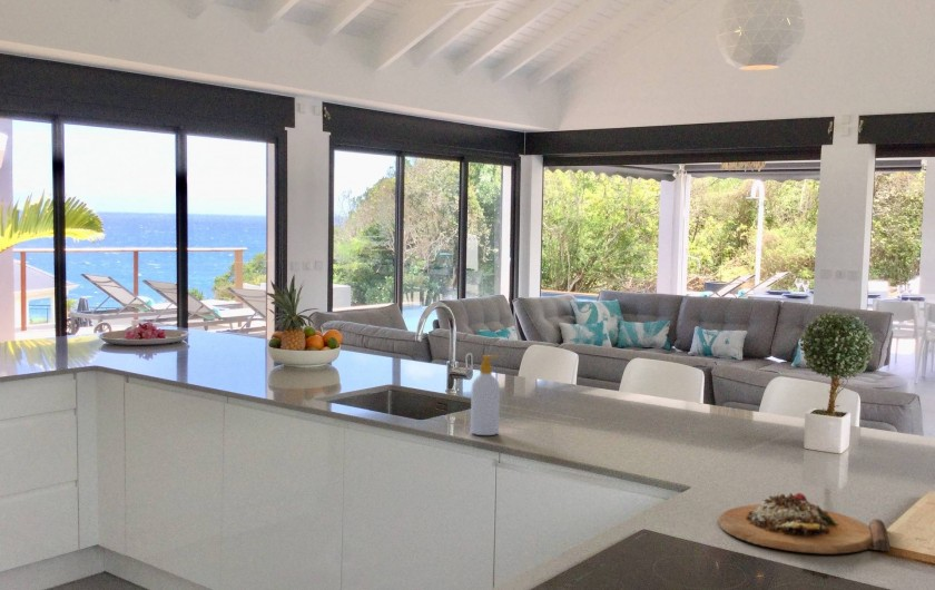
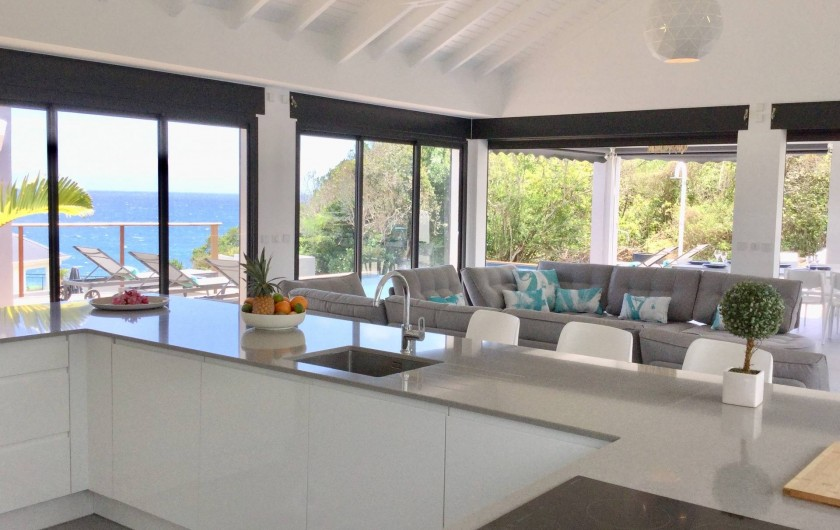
- cutting board (804, 513)
- soap bottle (486, 394)
